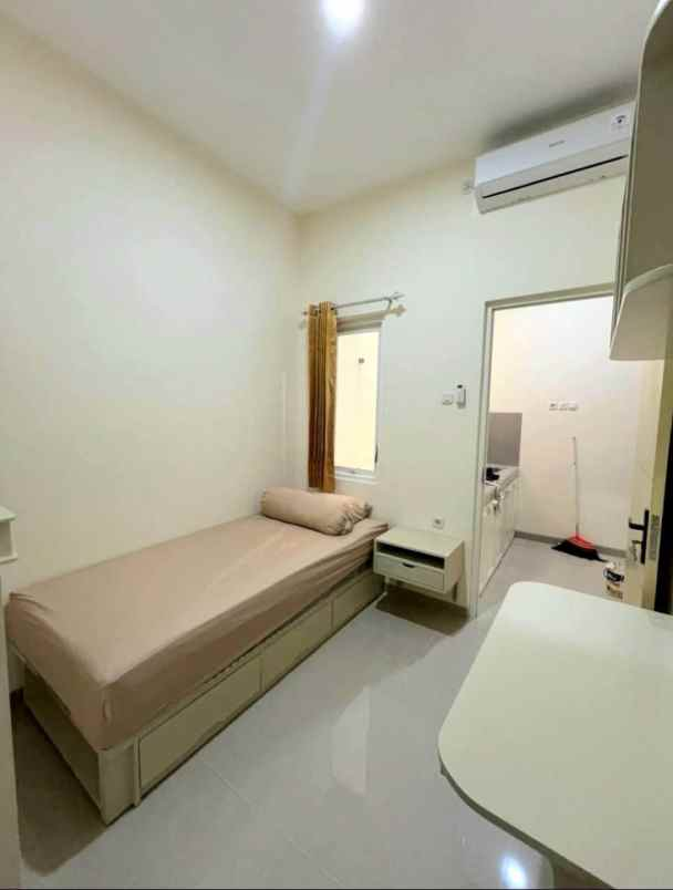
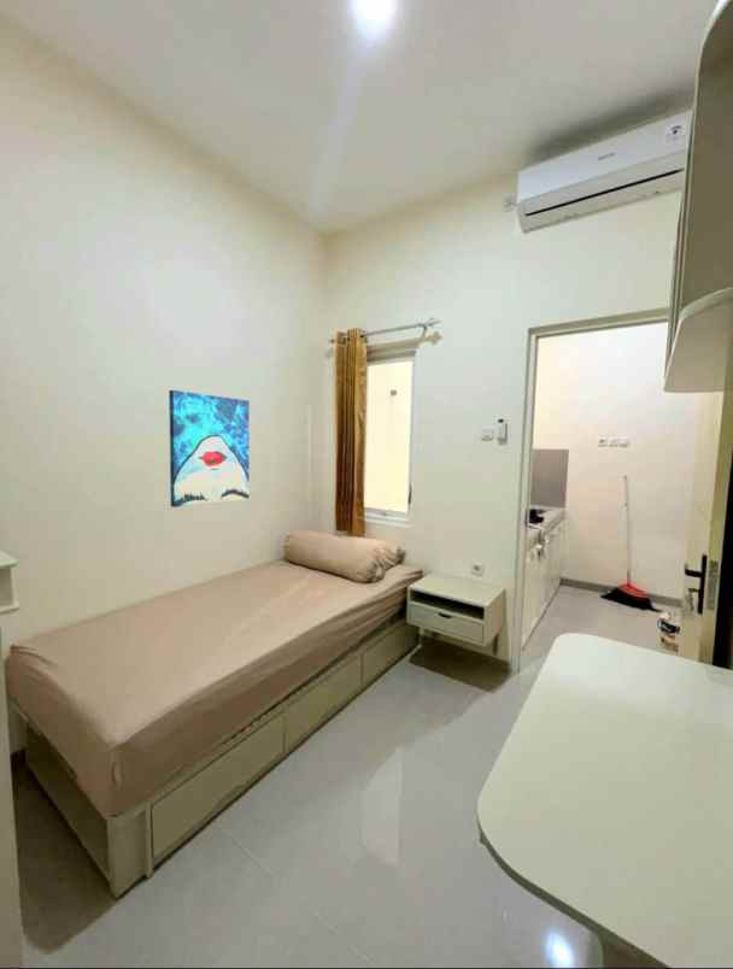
+ wall art (212, 450)
